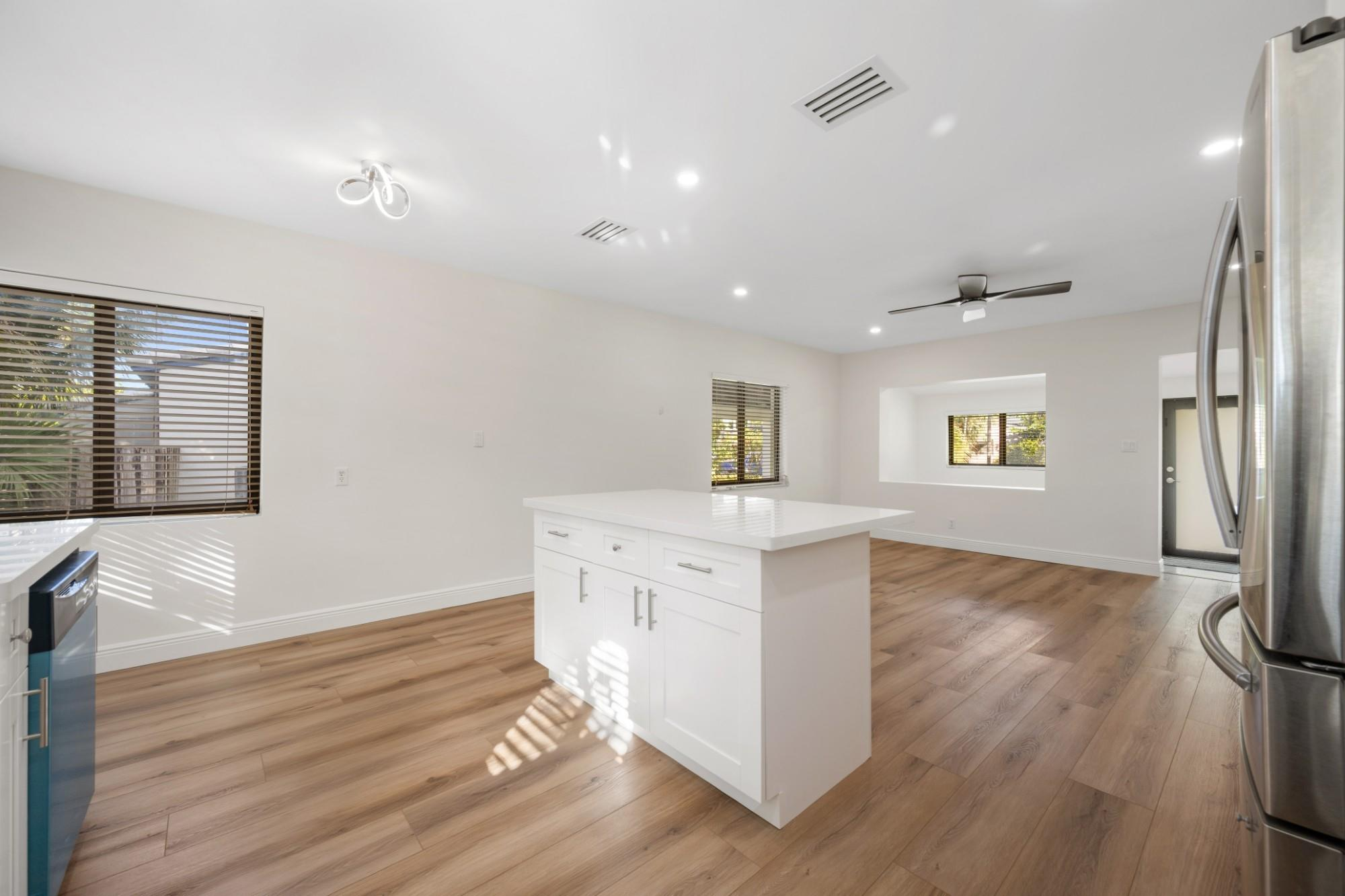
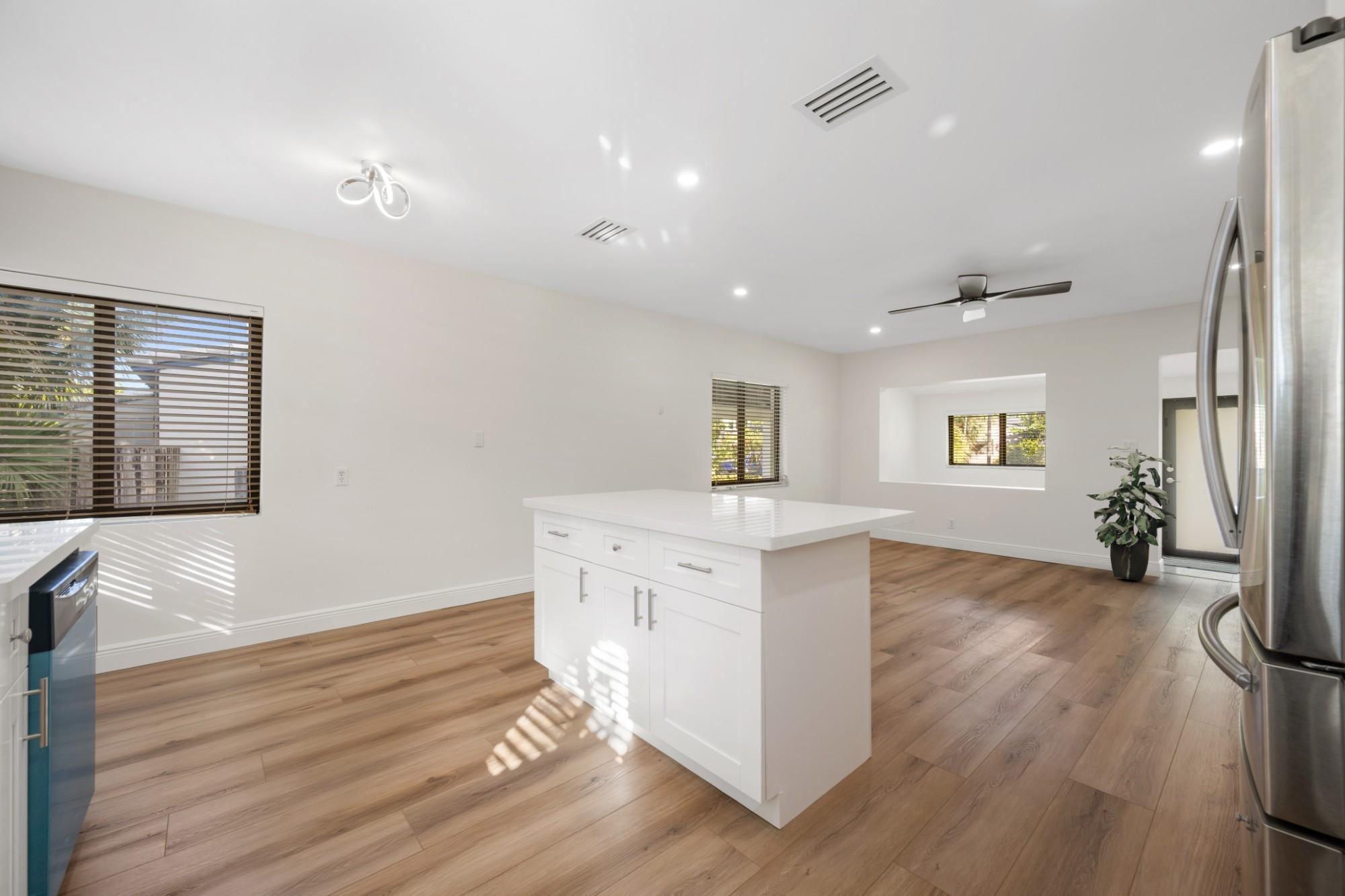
+ indoor plant (1127, 512)
